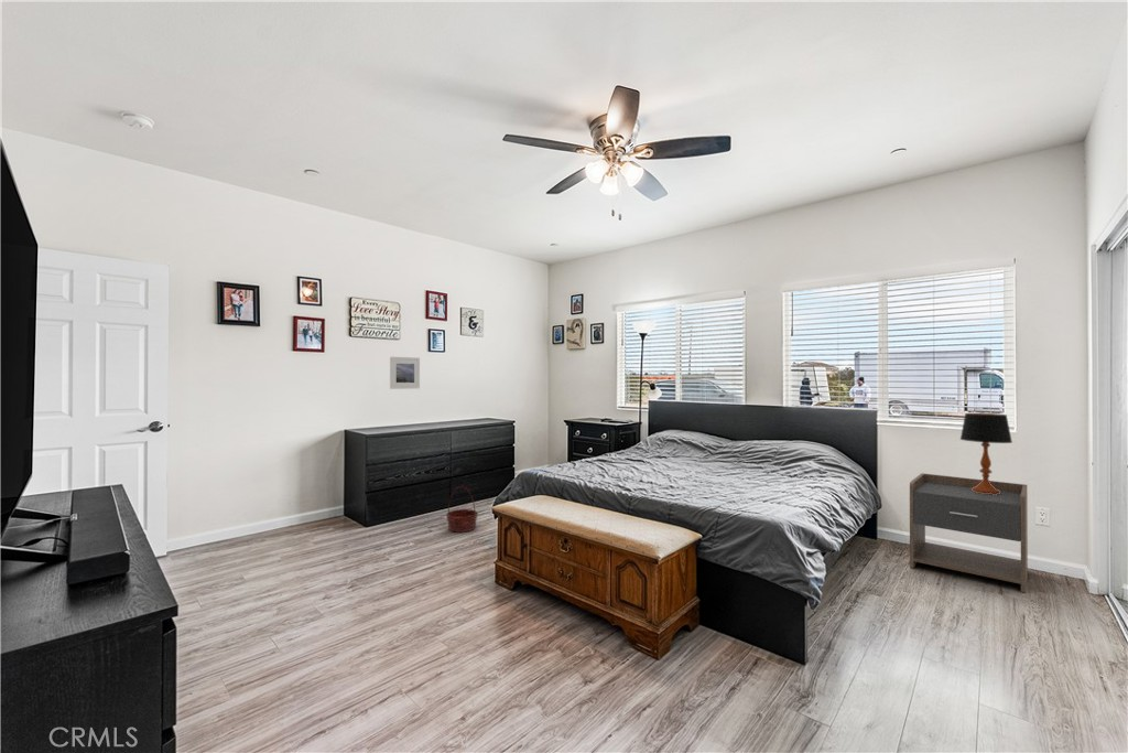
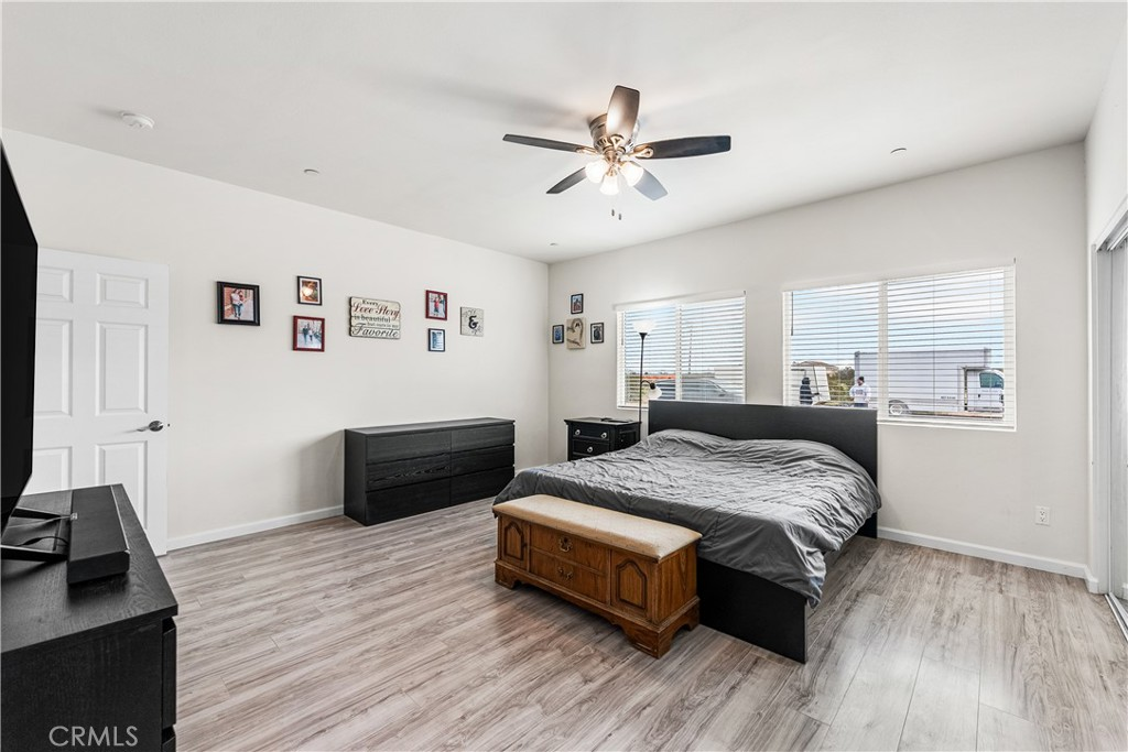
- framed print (404, 373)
- nightstand (967, 526)
- table lamp (985, 452)
- basket (462, 509)
